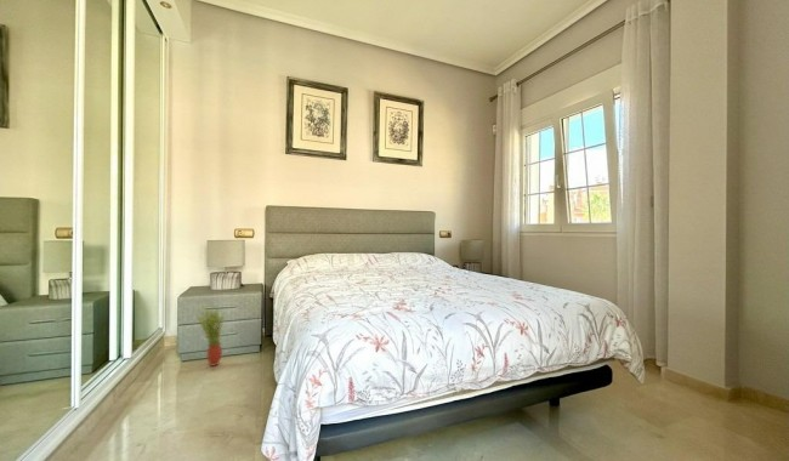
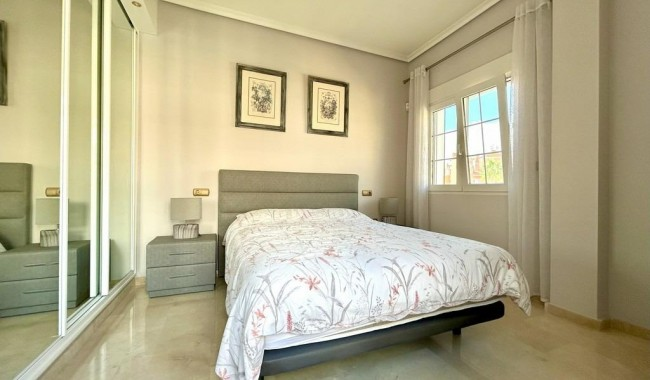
- potted plant (210, 335)
